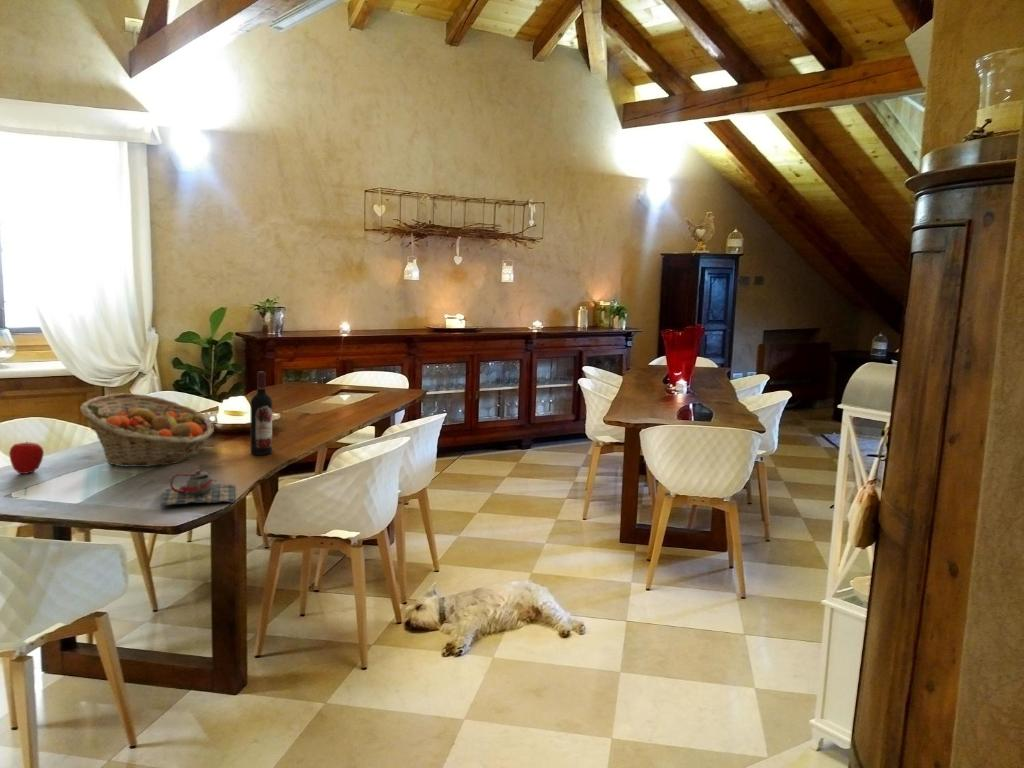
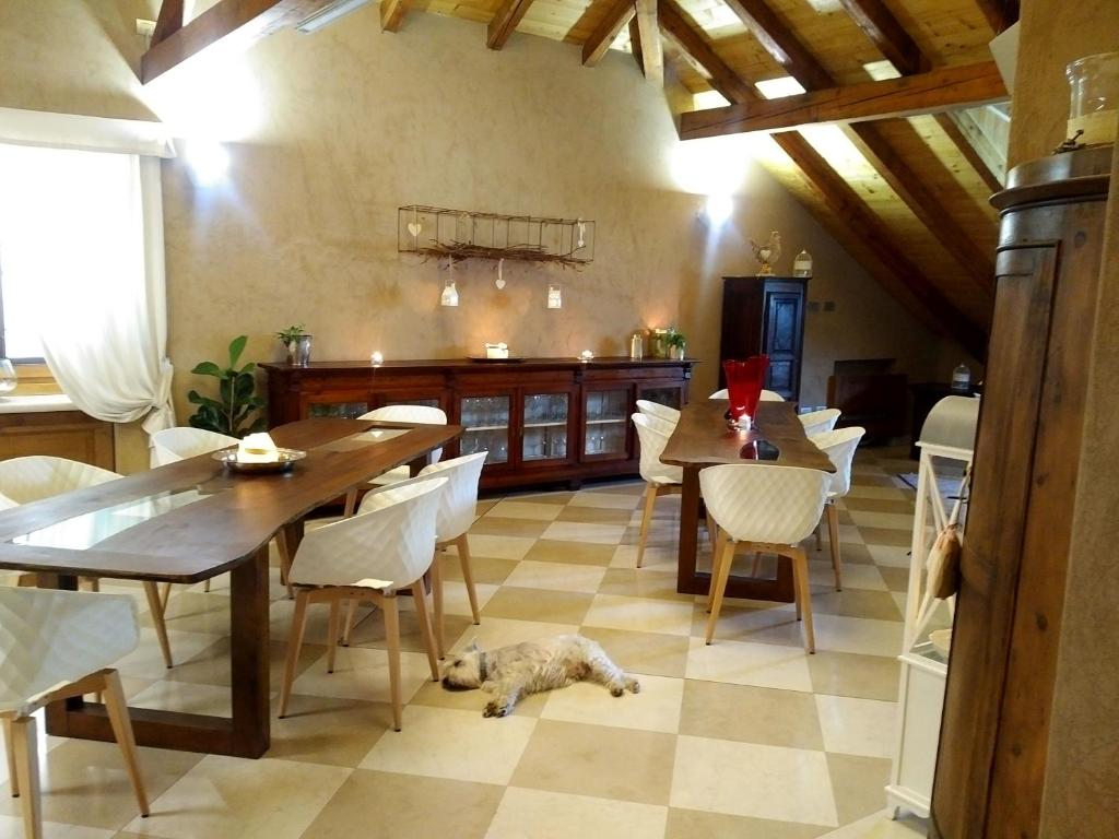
- apple (26, 456)
- wine bottle (261, 412)
- fruit basket (149, 427)
- teapot (199, 483)
